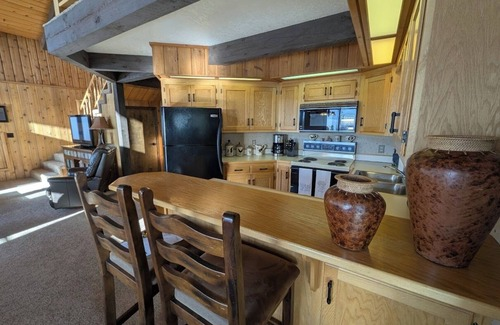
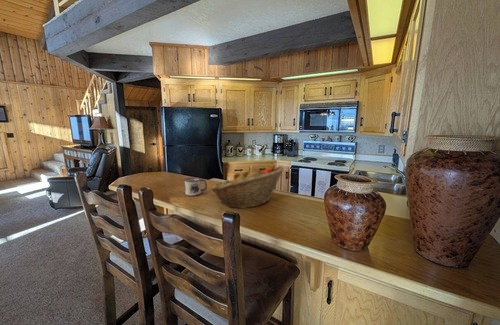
+ fruit basket (249, 183)
+ mug (196, 186)
